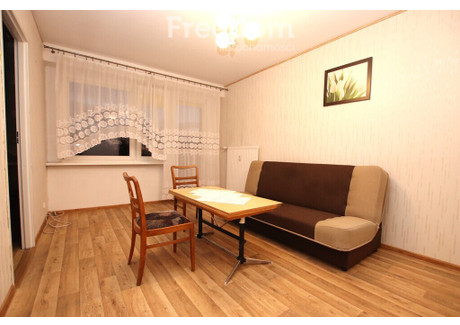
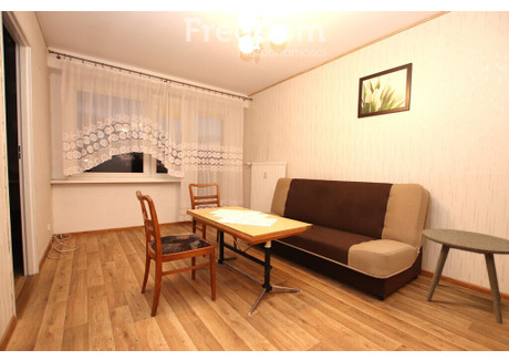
+ side table (470, 251)
